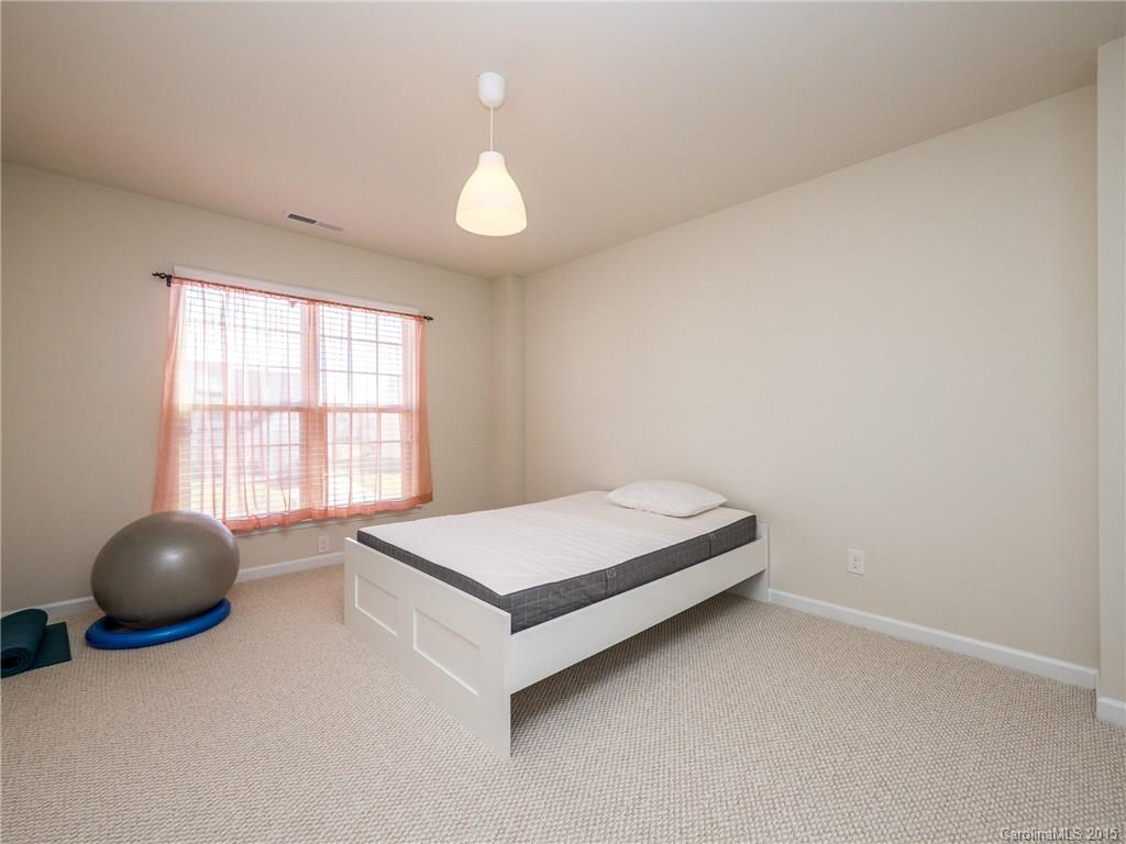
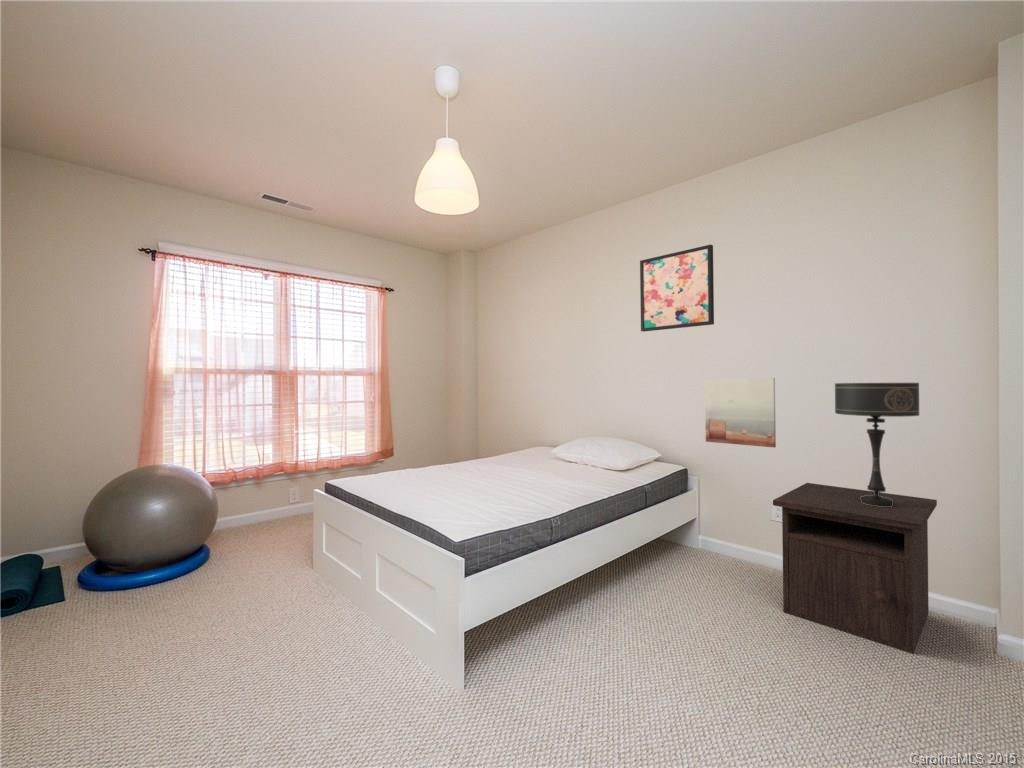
+ wall art (738, 411)
+ wall art (674, 290)
+ table lamp (875, 442)
+ nightstand (854, 556)
